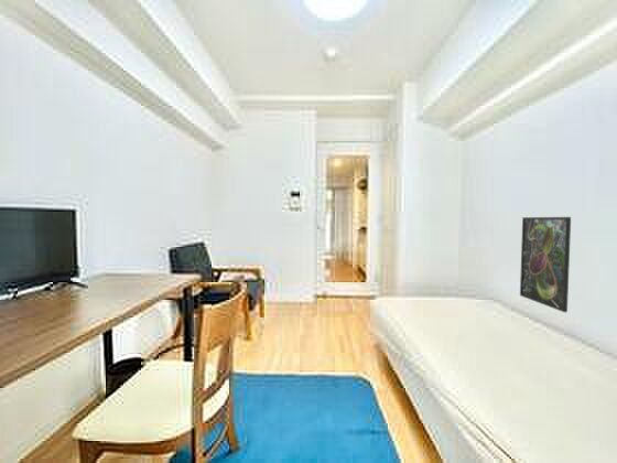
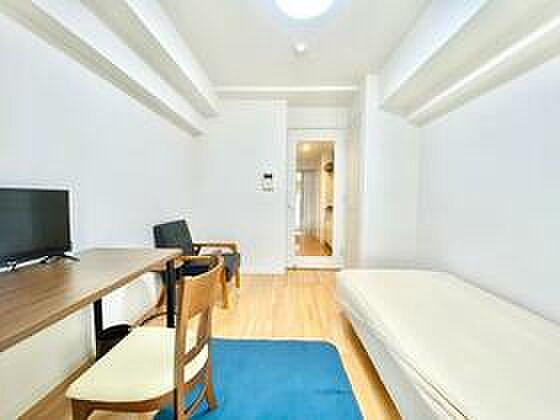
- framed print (542, 260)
